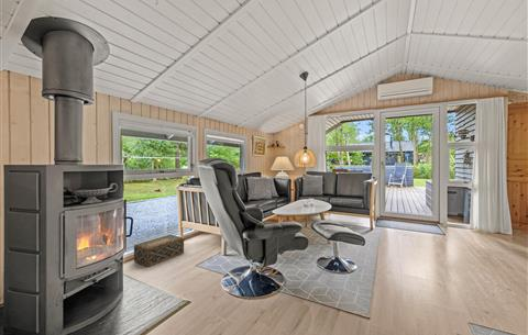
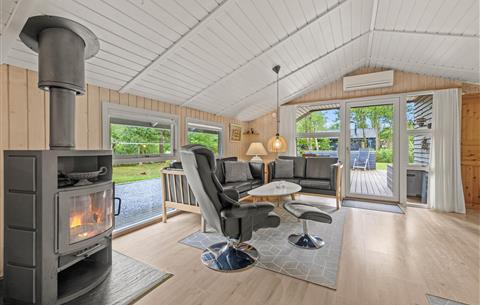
- woven basket (160, 248)
